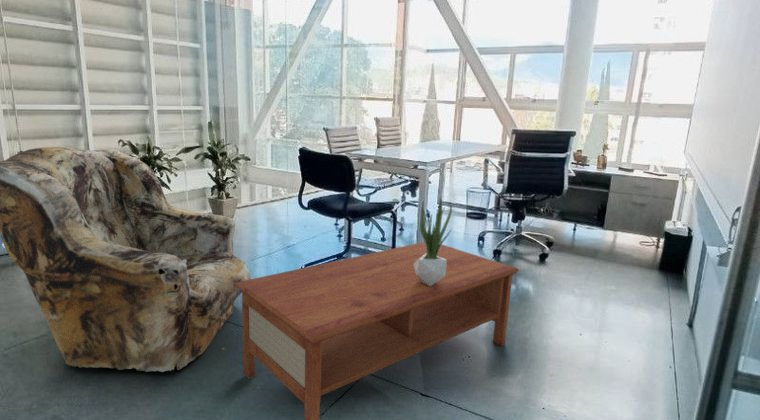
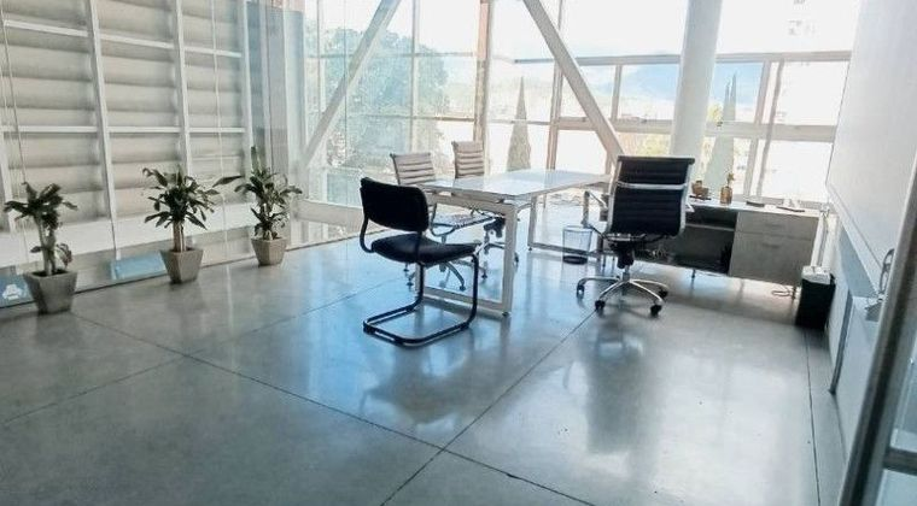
- potted plant (433, 240)
- armchair (137, 245)
- coffee table (386, 317)
